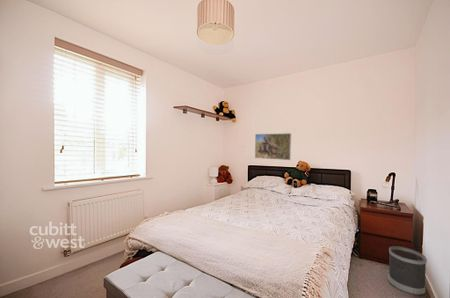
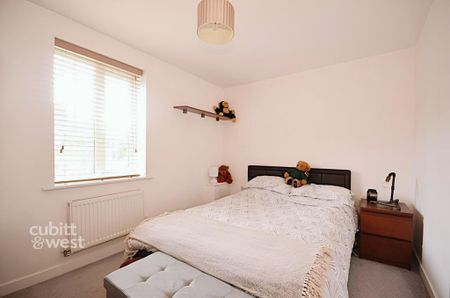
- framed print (272, 146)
- wastebasket (406, 269)
